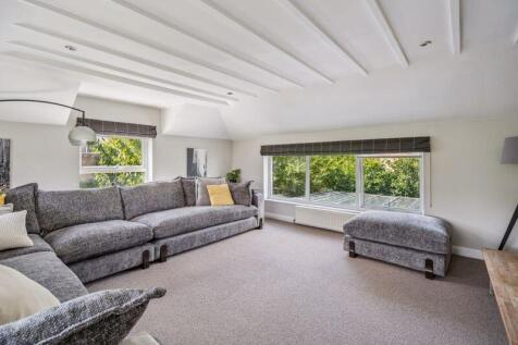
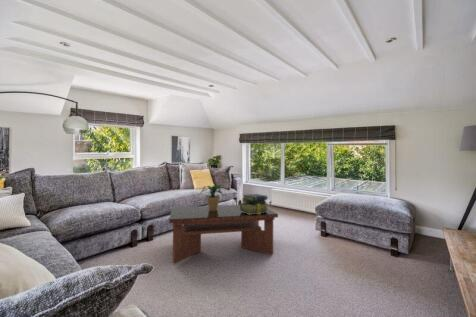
+ stack of books (254, 203)
+ coffee table (221, 229)
+ potted plant (213, 197)
